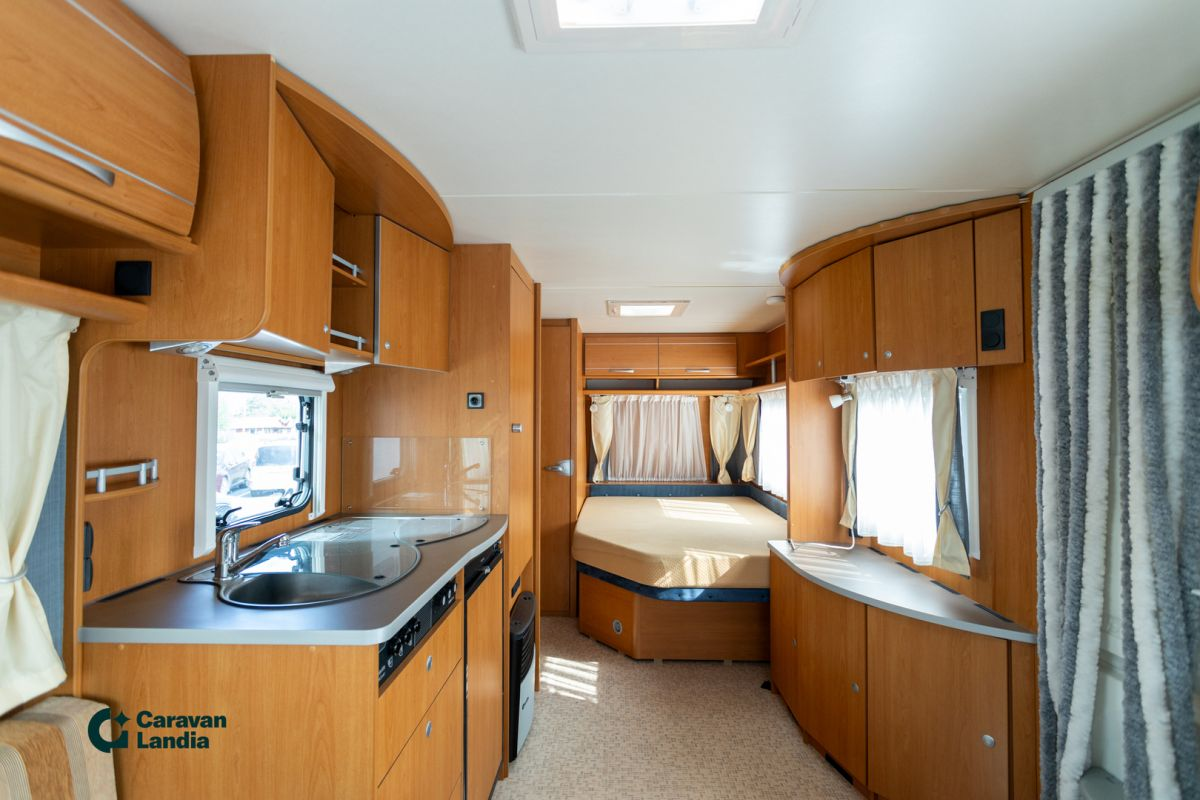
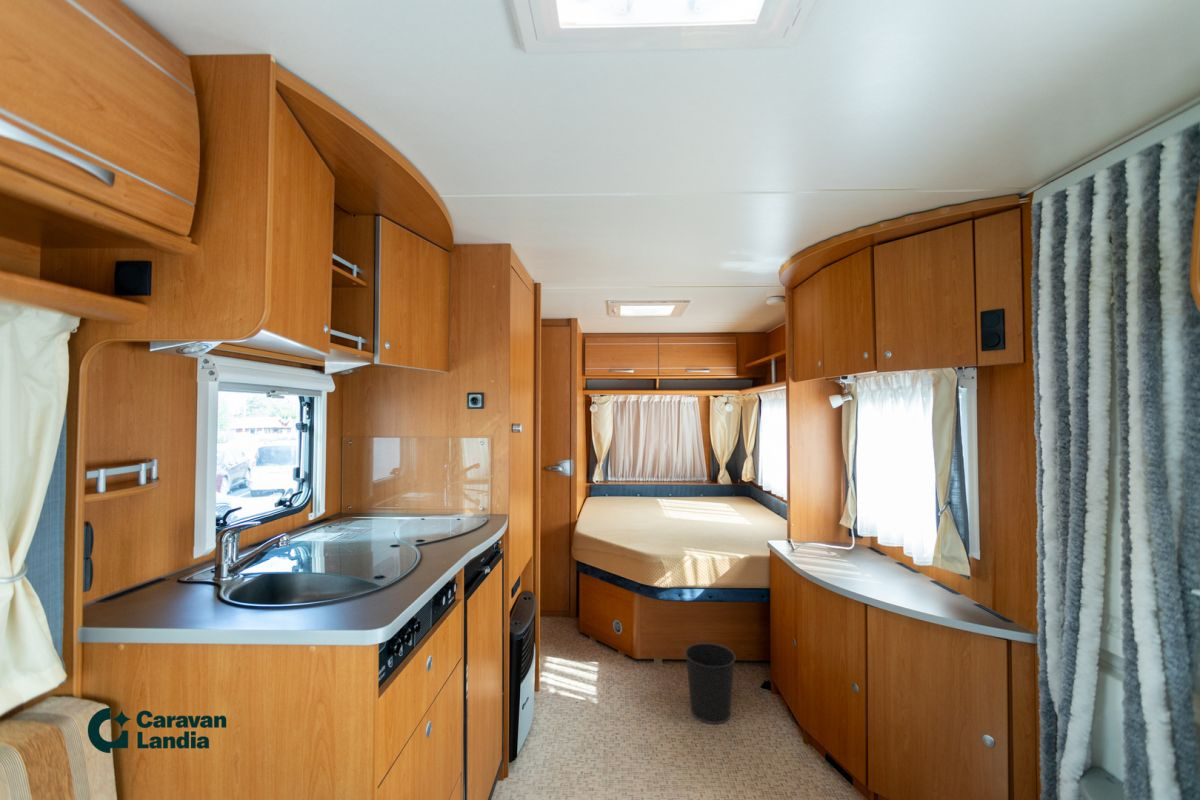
+ wastebasket (710, 683)
